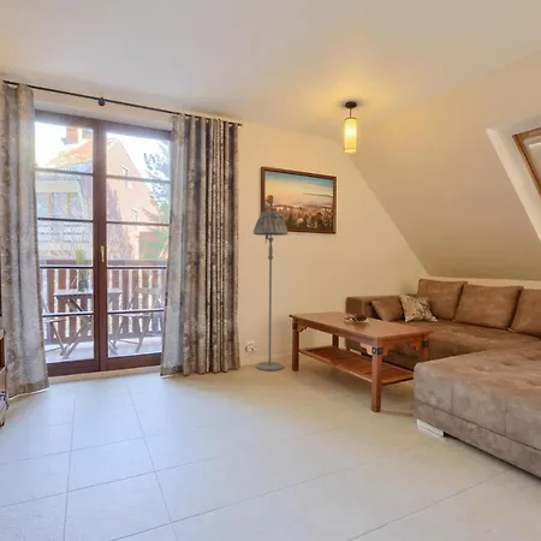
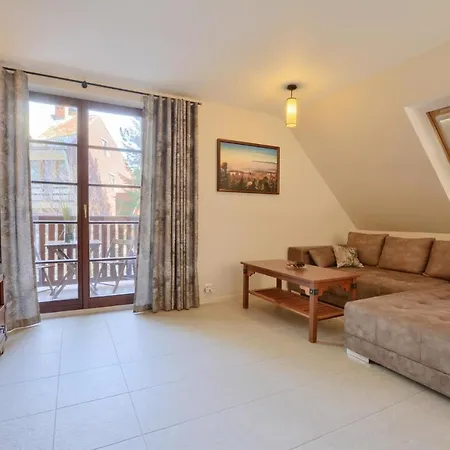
- floor lamp (269, 290)
